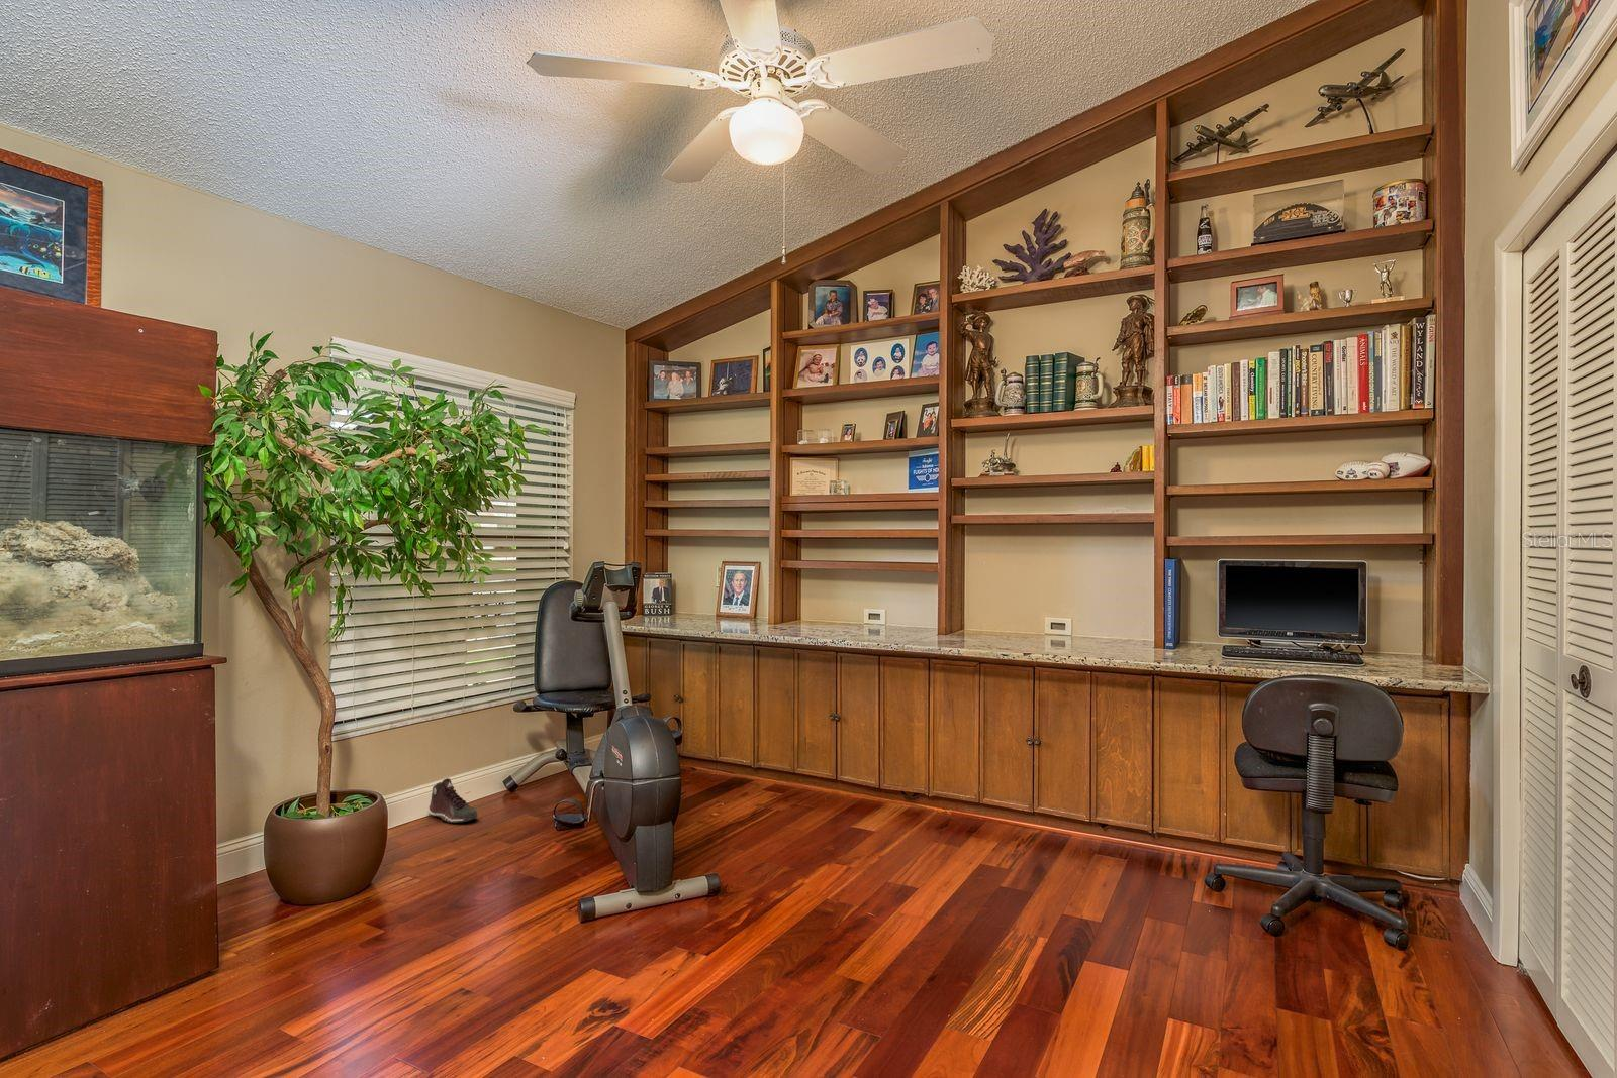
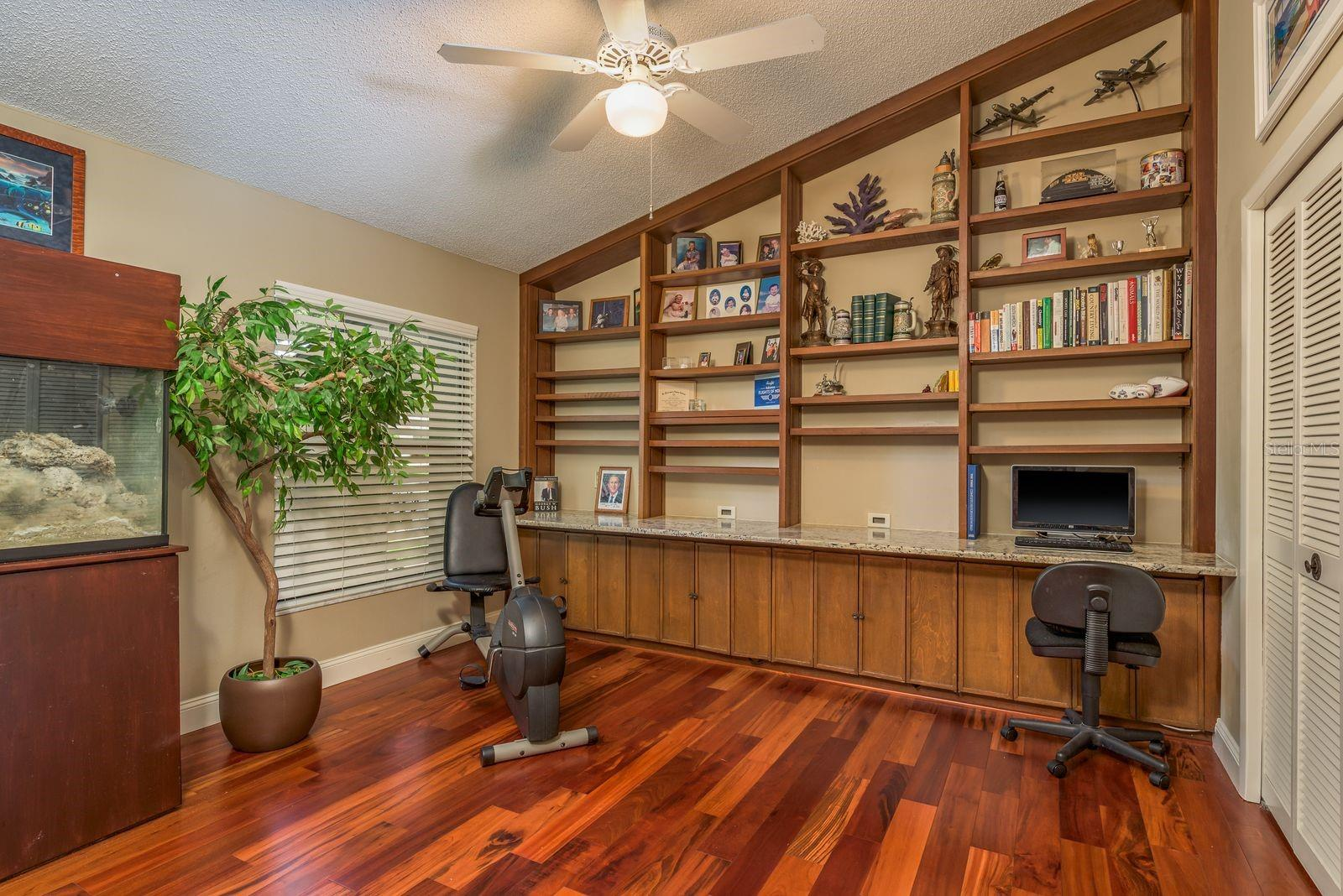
- sneaker (450, 799)
